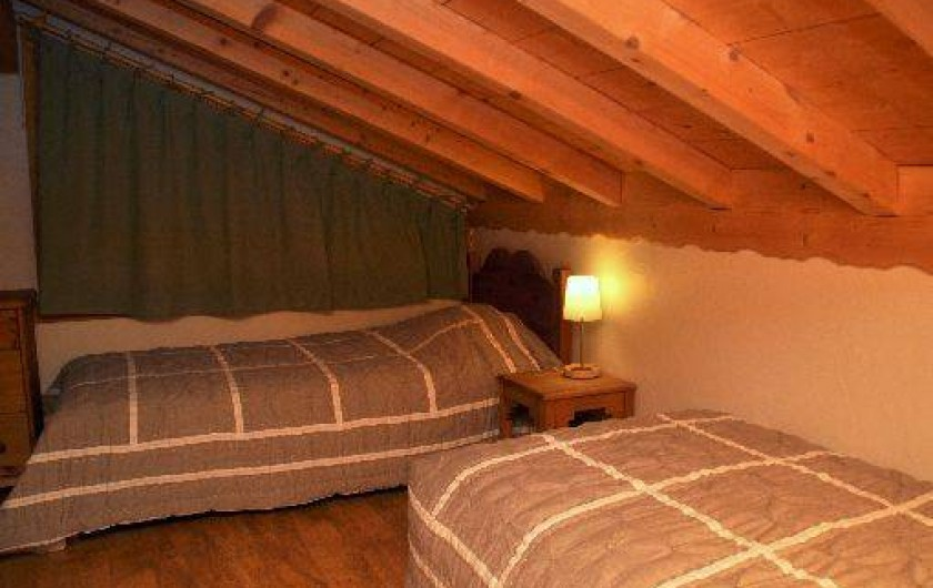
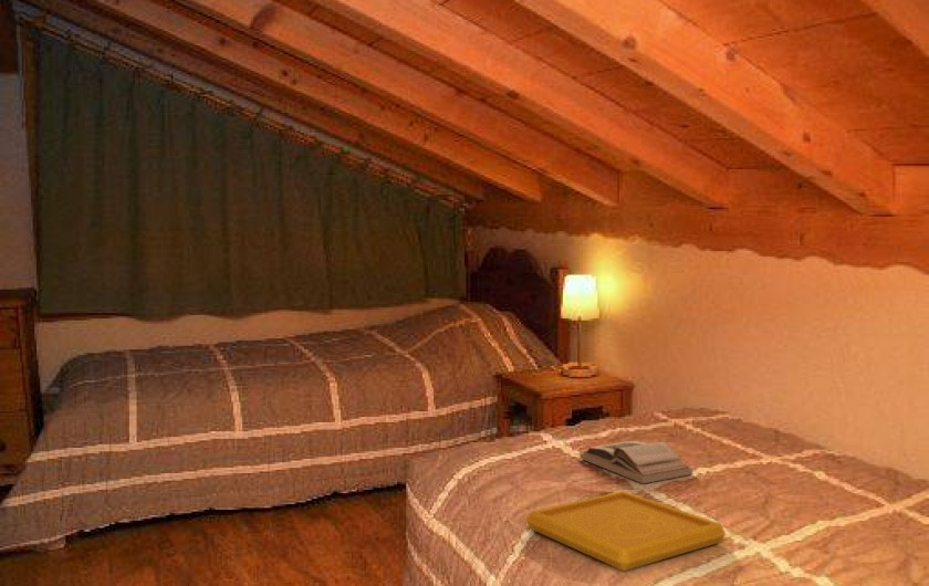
+ serving tray (623, 526)
+ book (634, 453)
